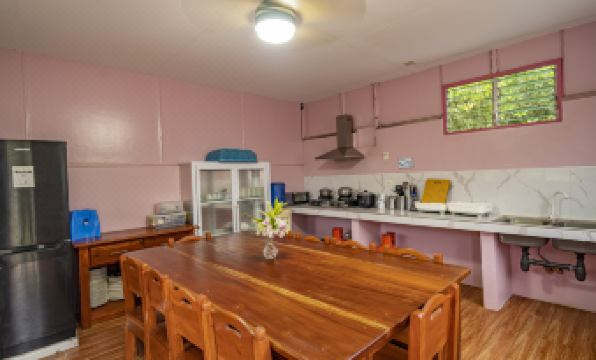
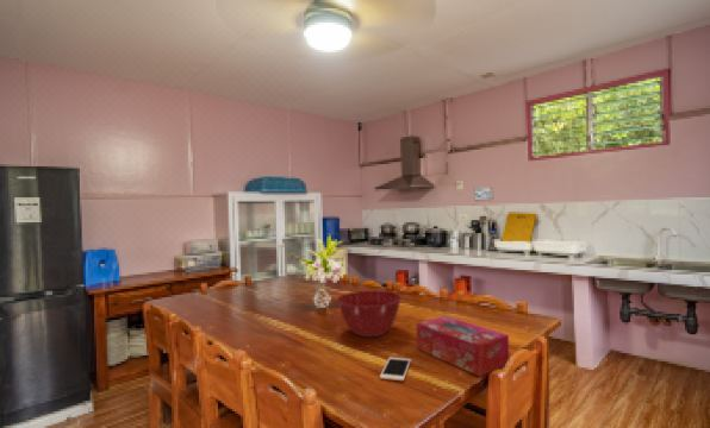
+ cell phone (396, 367)
+ mixing bowl (369, 314)
+ tissue box (460, 341)
